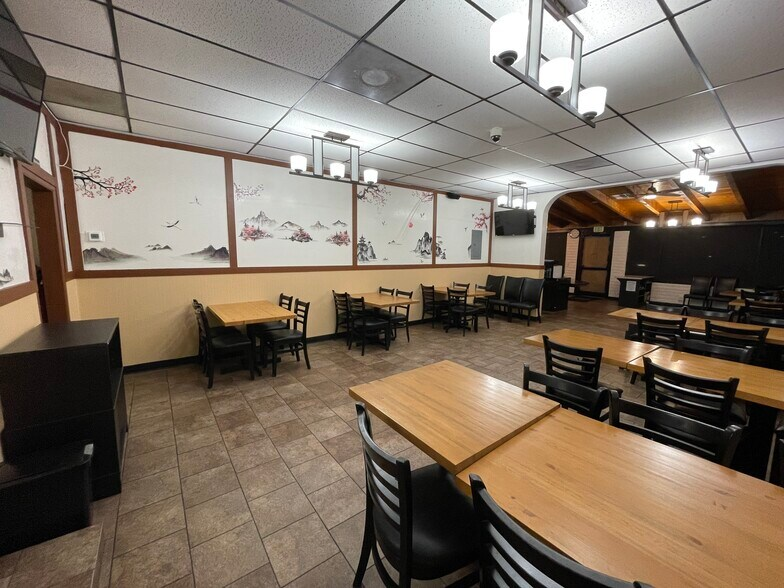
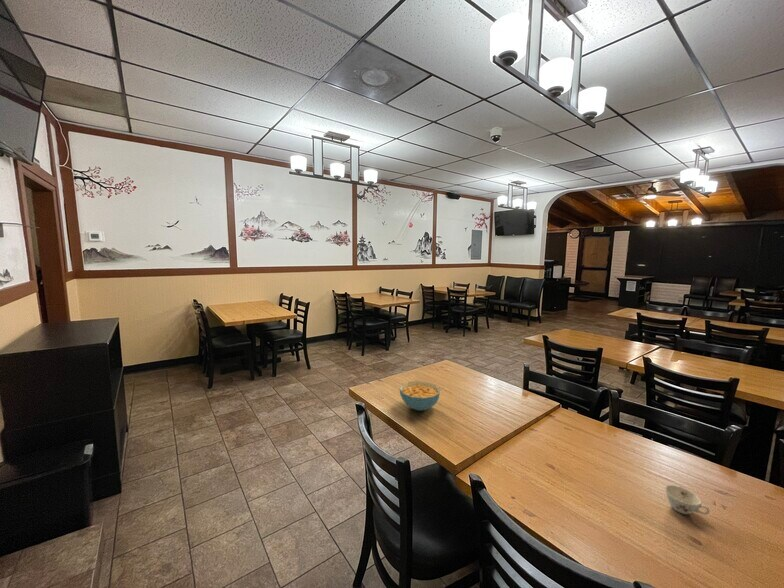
+ cereal bowl (419, 398)
+ teacup (685, 503)
